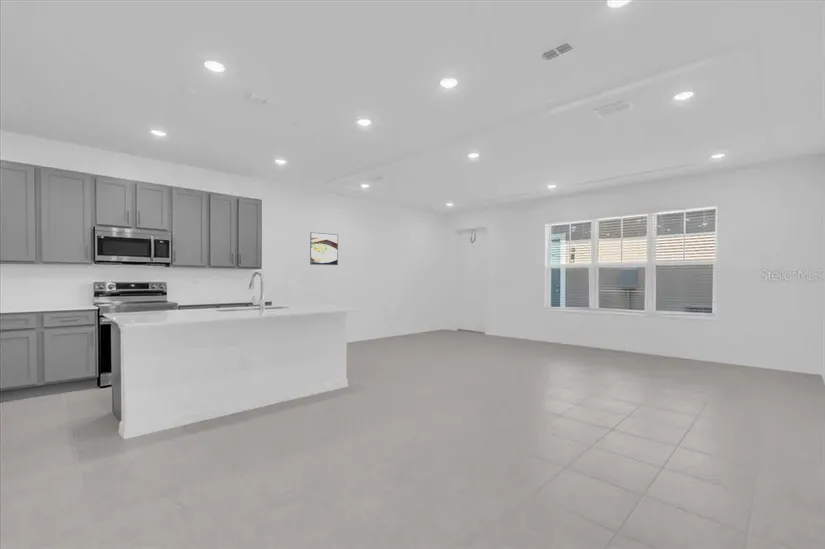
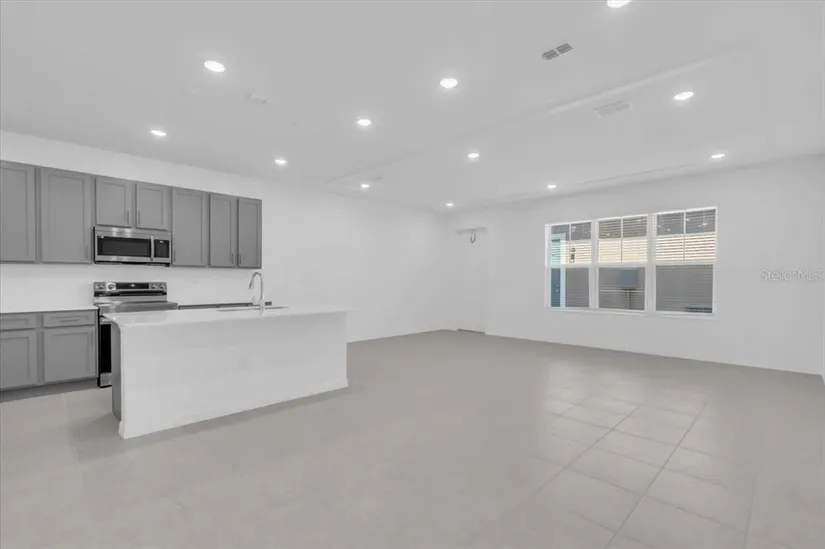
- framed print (324, 249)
